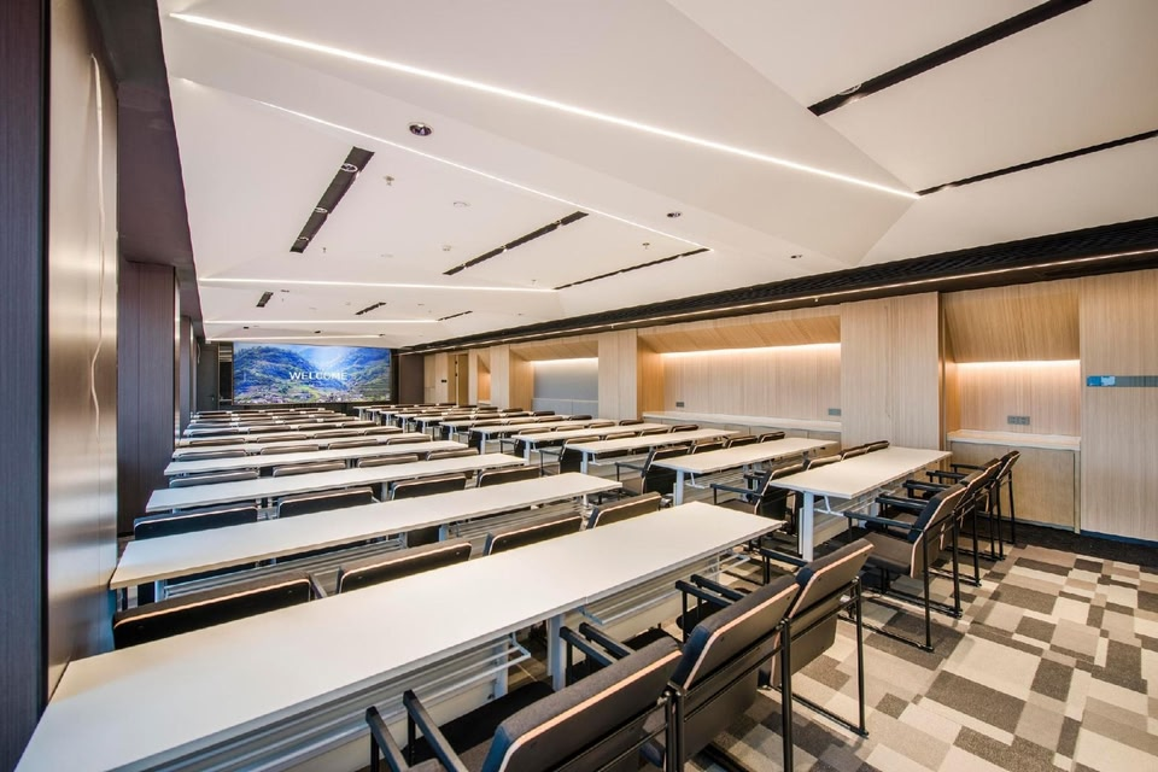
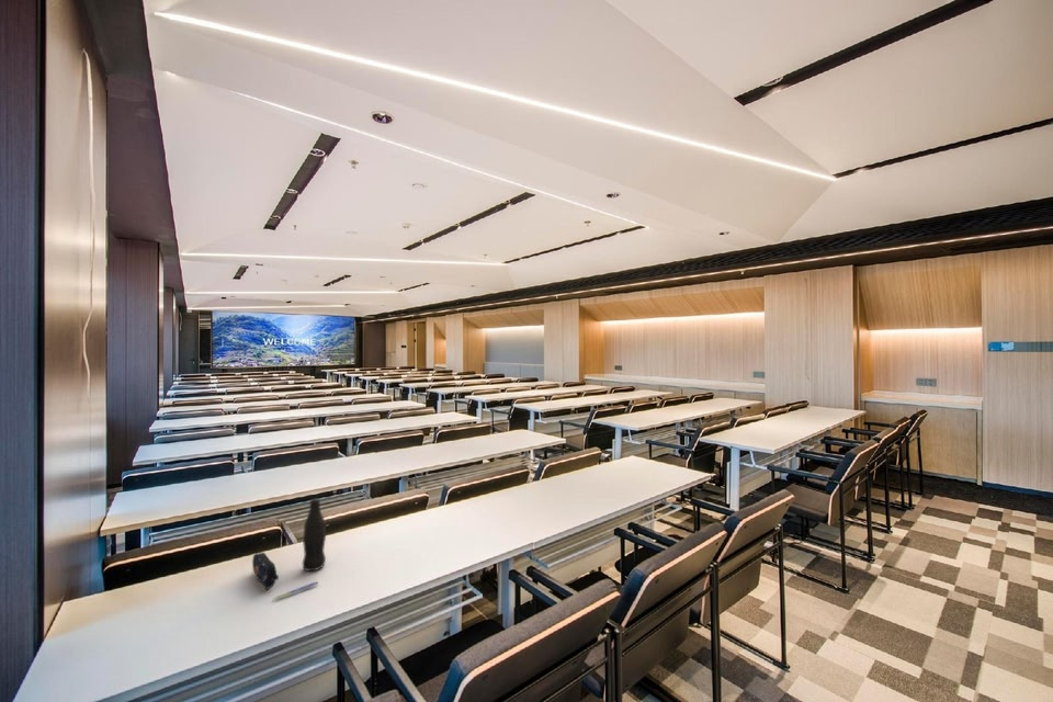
+ bottle (314, 533)
+ pencil case (263, 569)
+ pen (295, 590)
